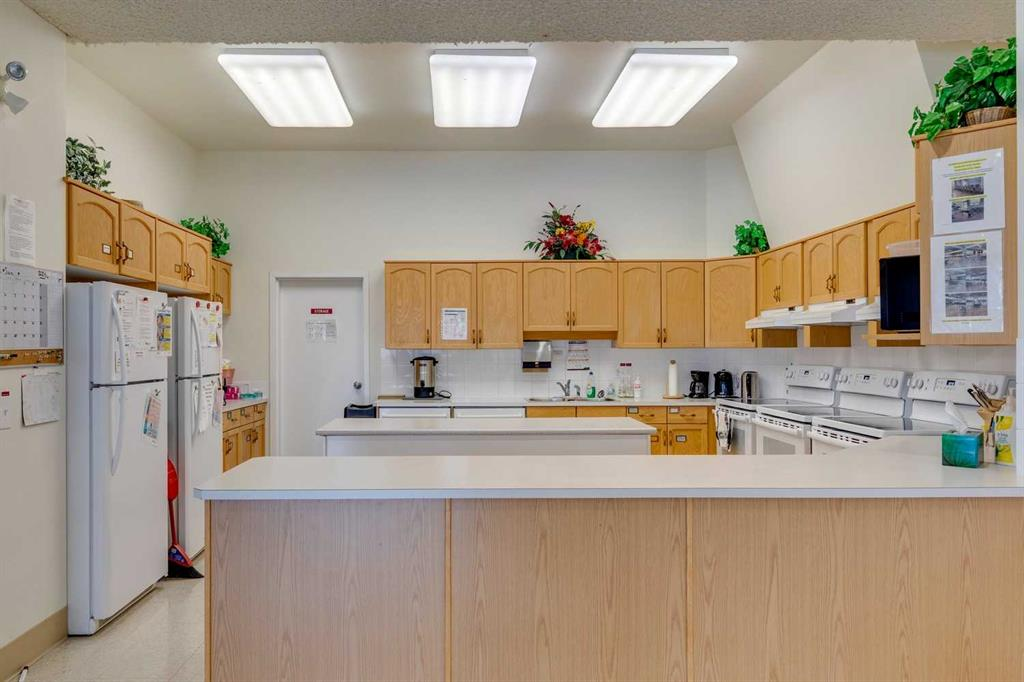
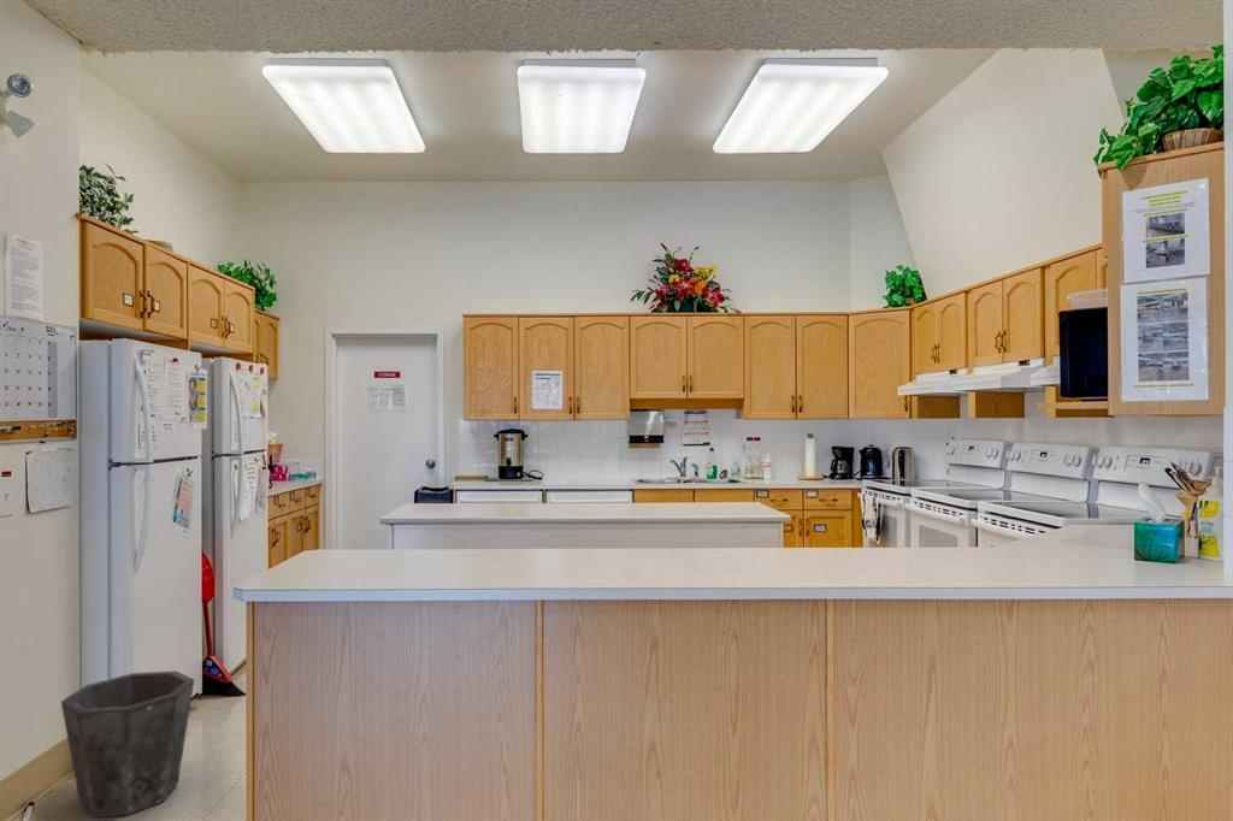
+ waste bin (130, 743)
